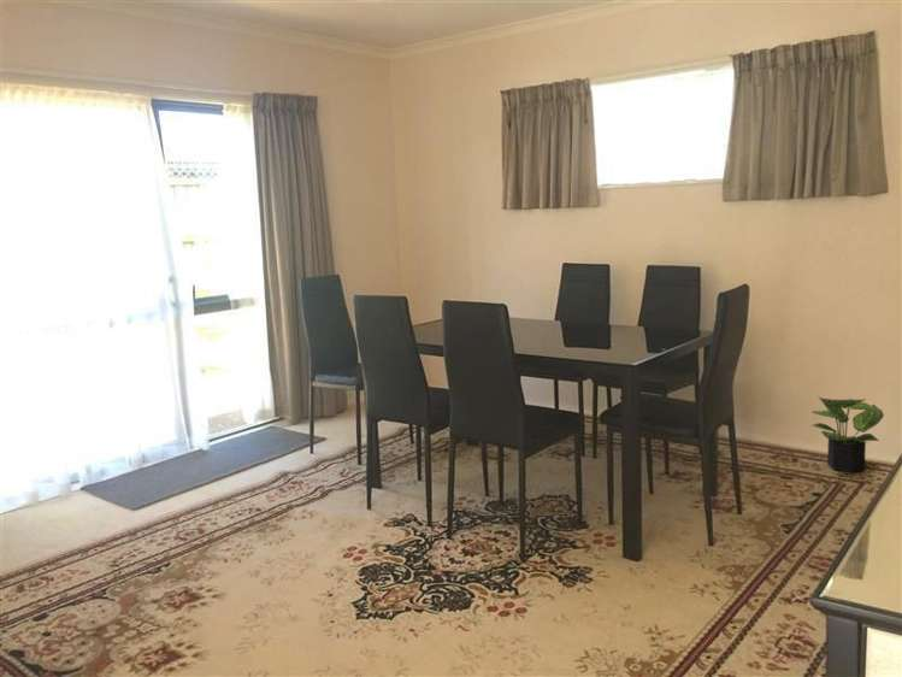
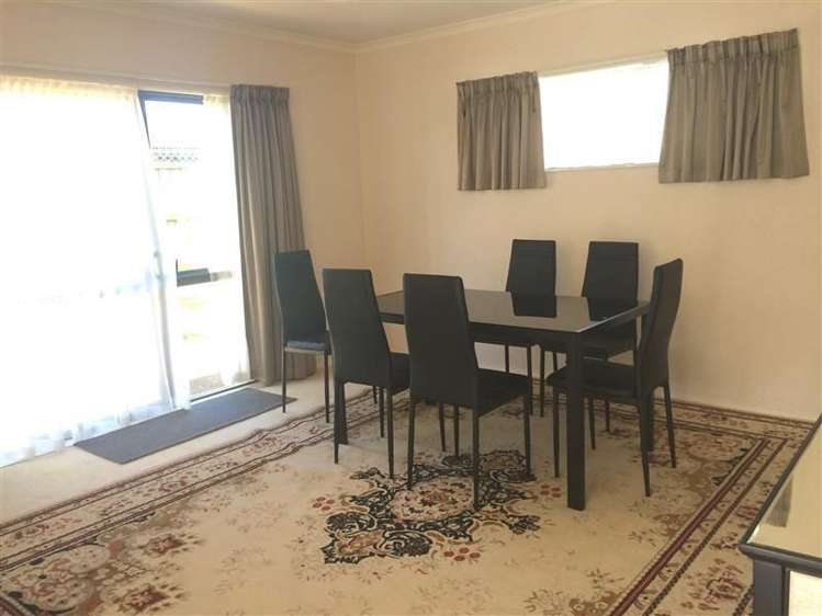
- potted plant (839, 429)
